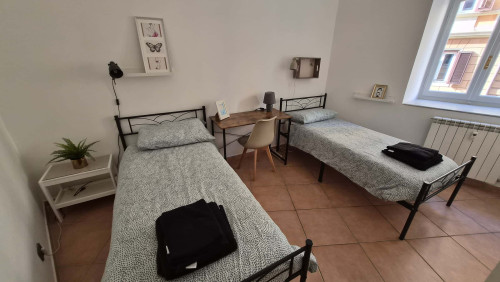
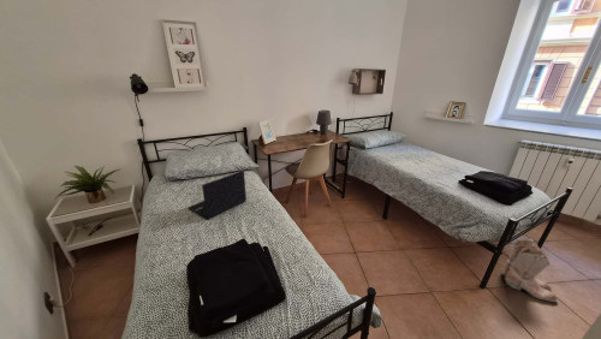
+ laptop (216, 189)
+ boots (535, 267)
